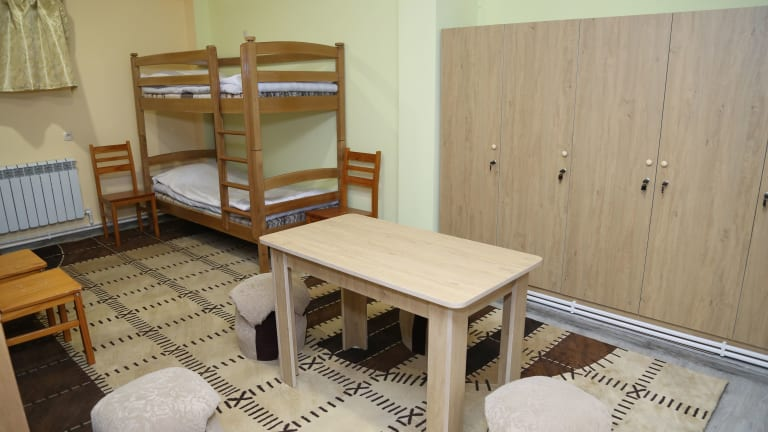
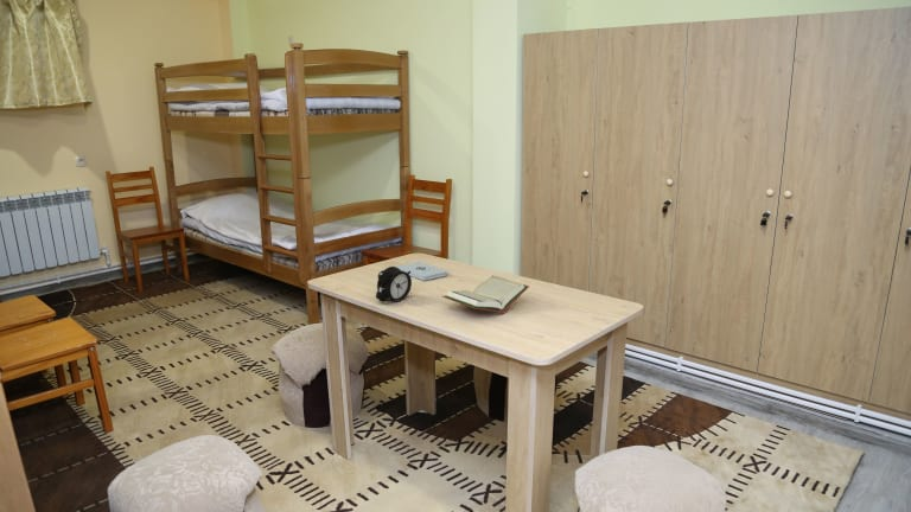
+ book (485, 295)
+ alarm clock (394, 283)
+ notepad (421, 270)
